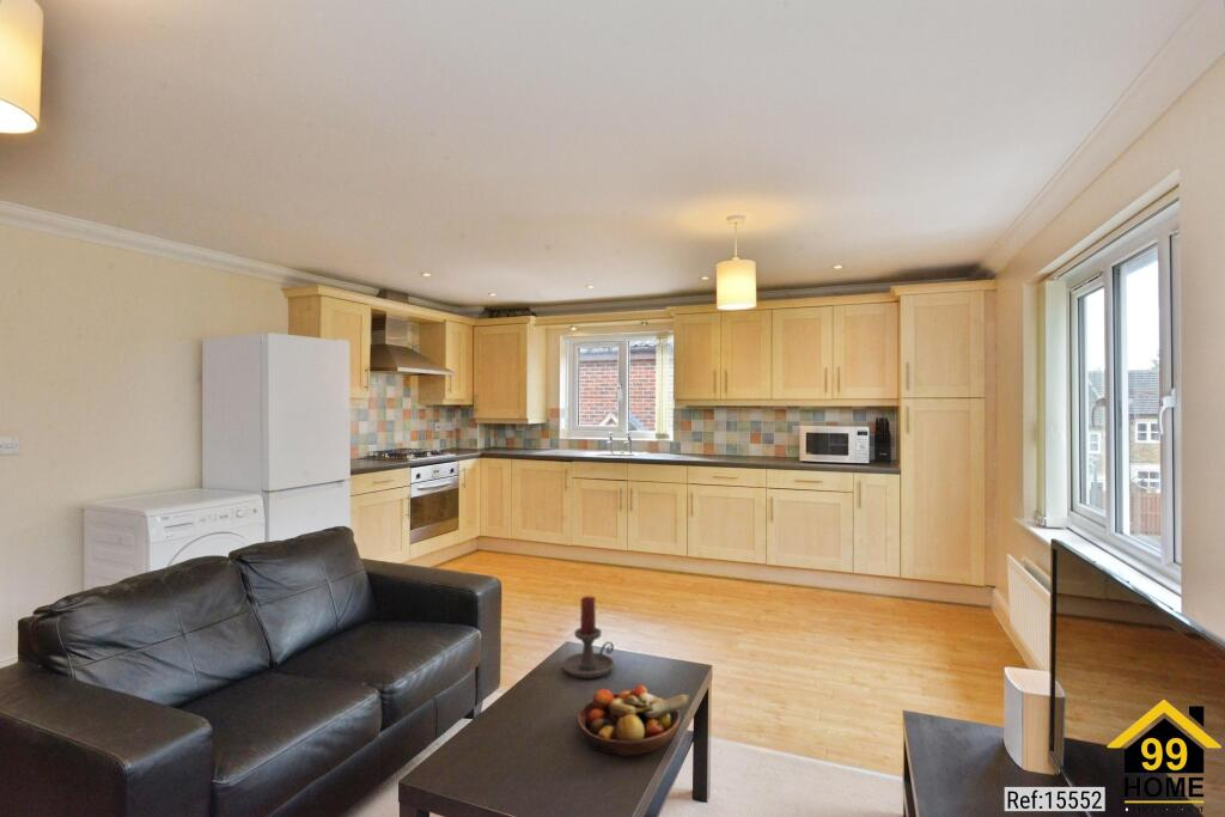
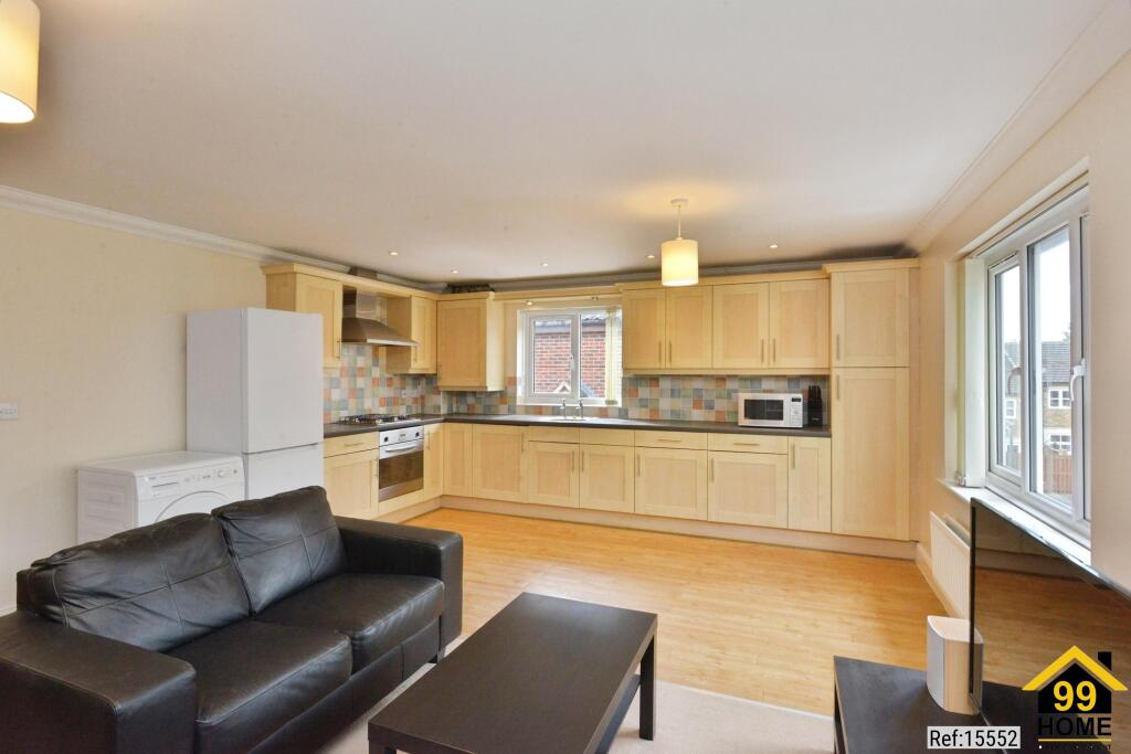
- candle holder (592, 629)
- fruit bowl (629, 711)
